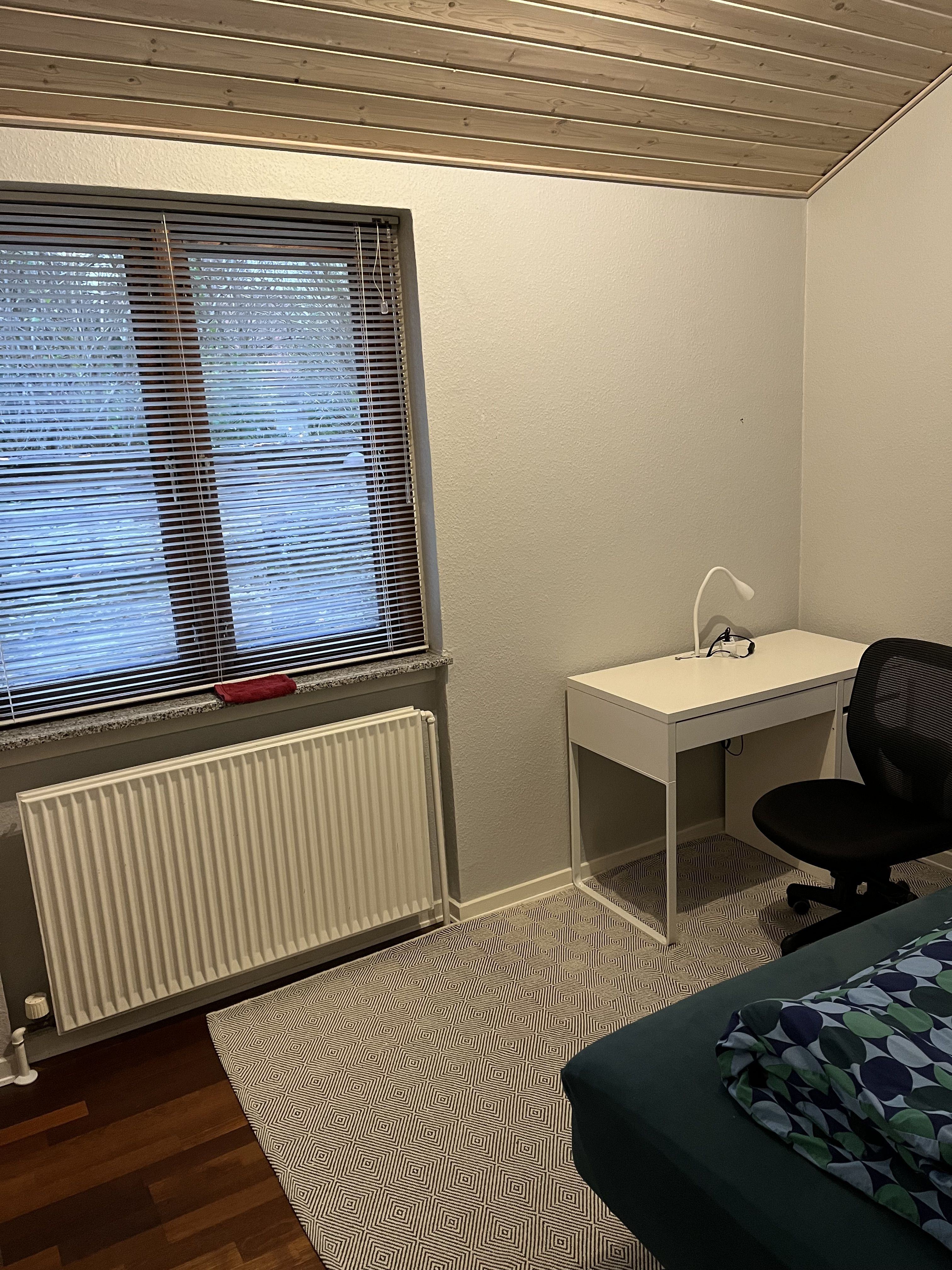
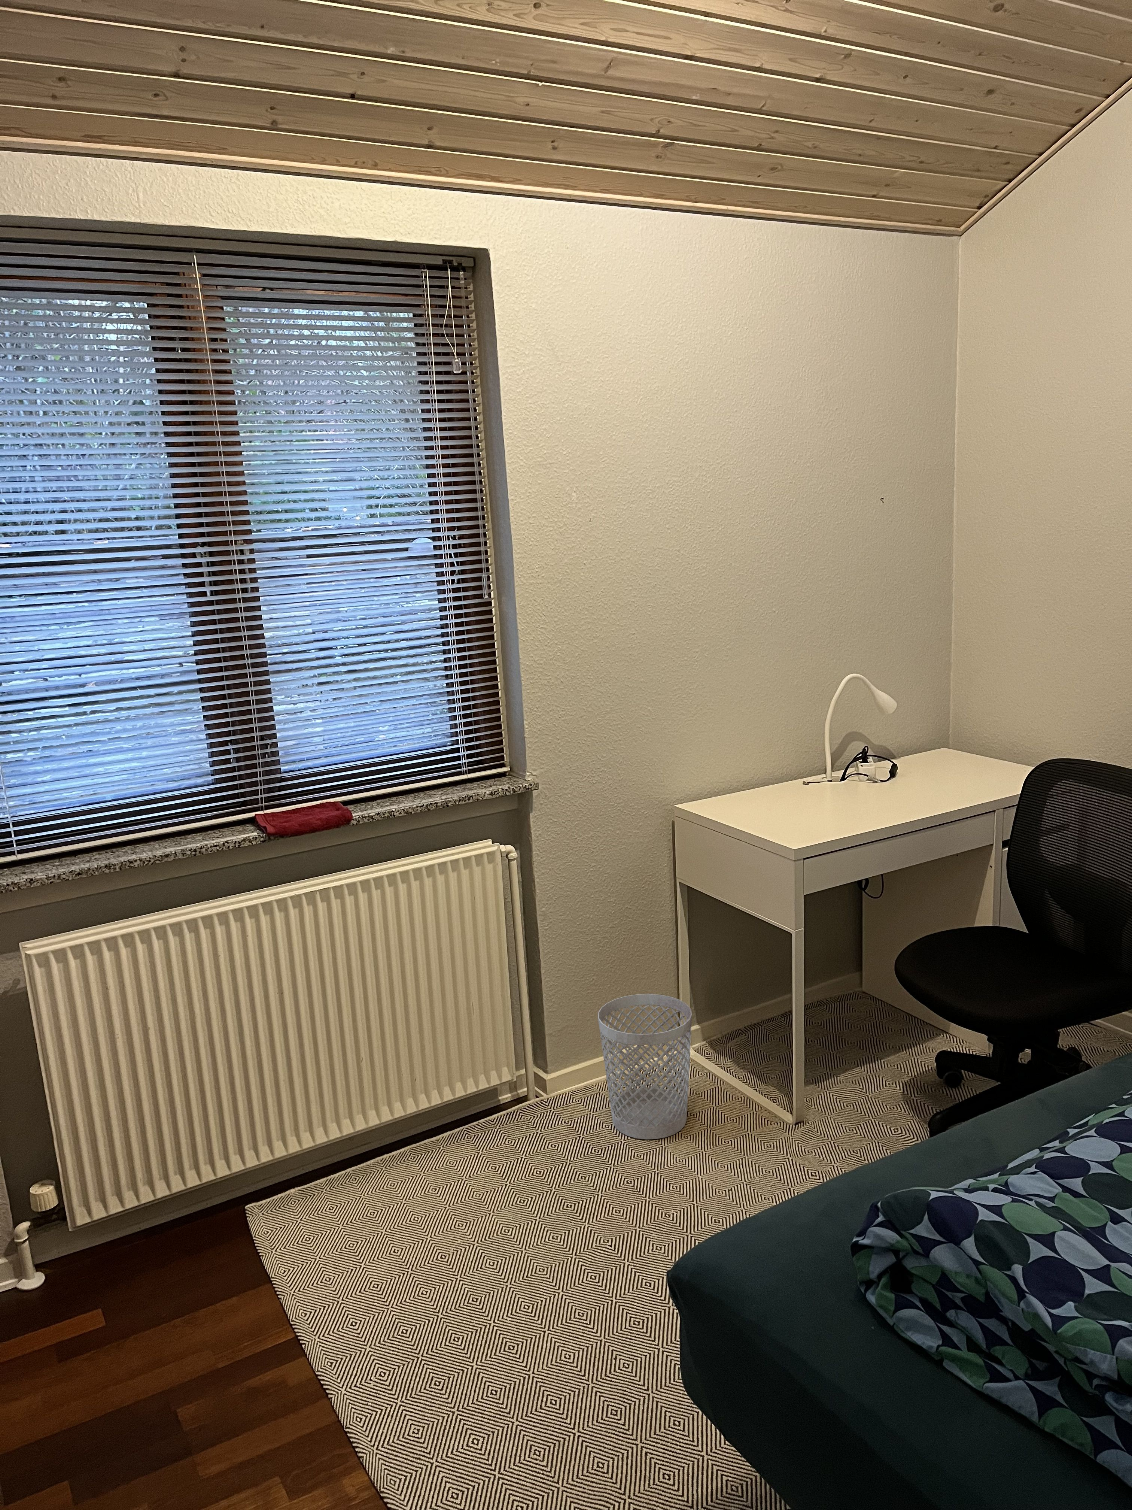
+ wastebasket (646, 1068)
